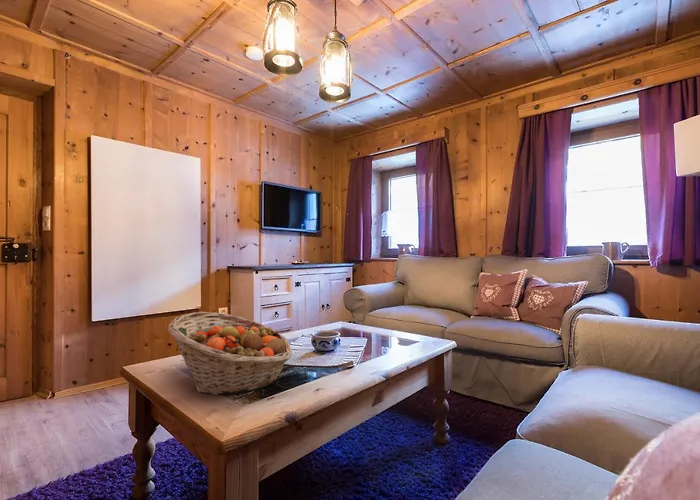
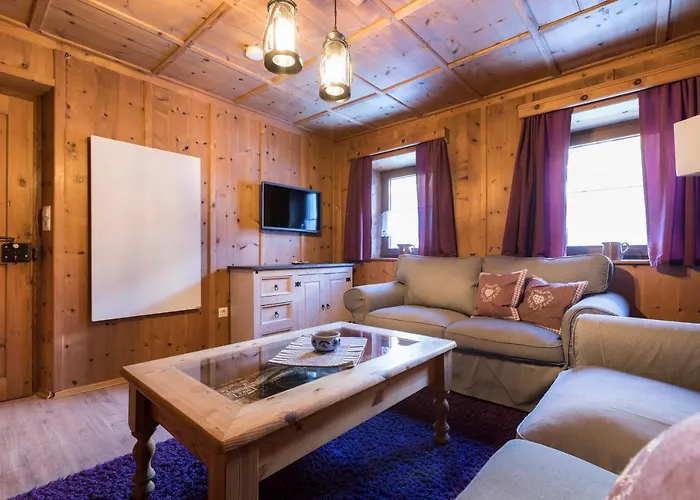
- fruit basket (234, 345)
